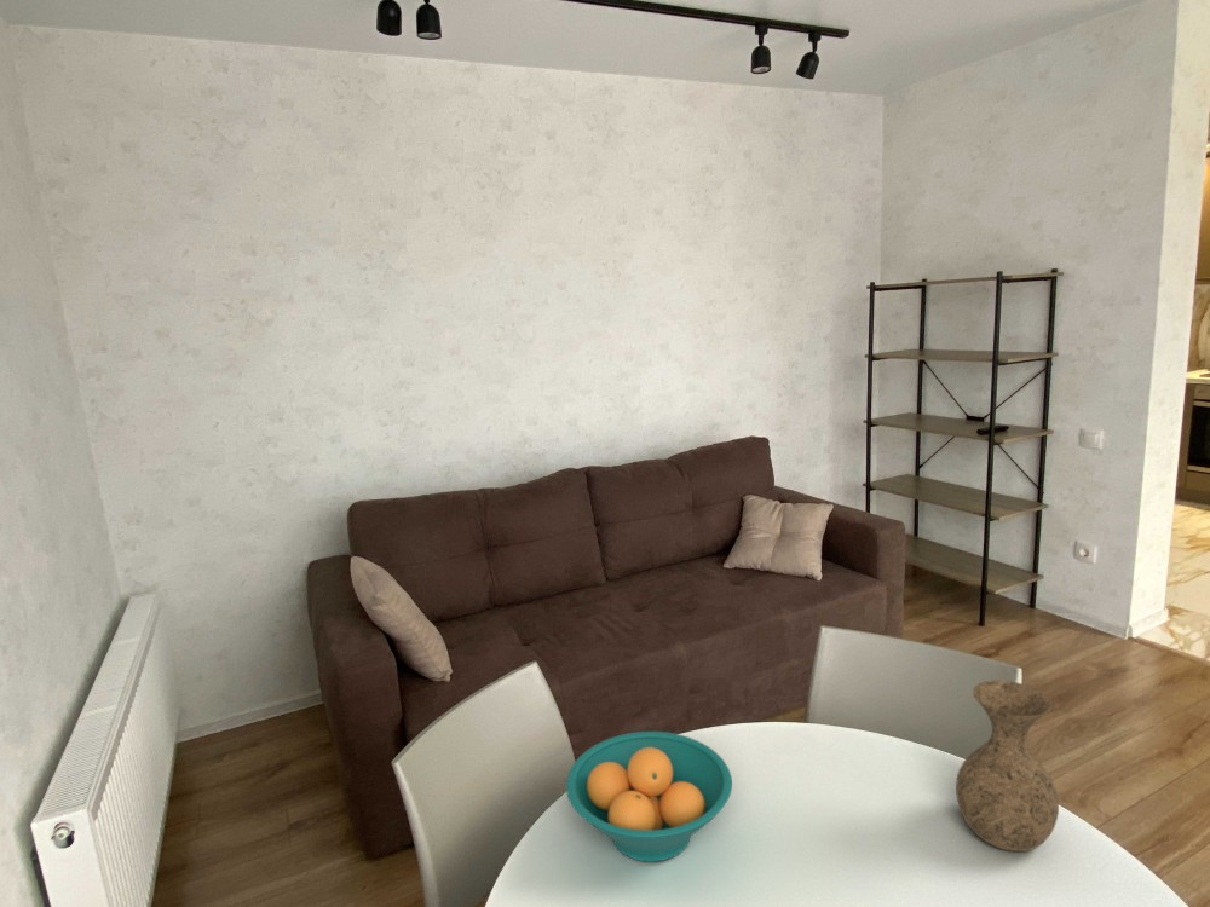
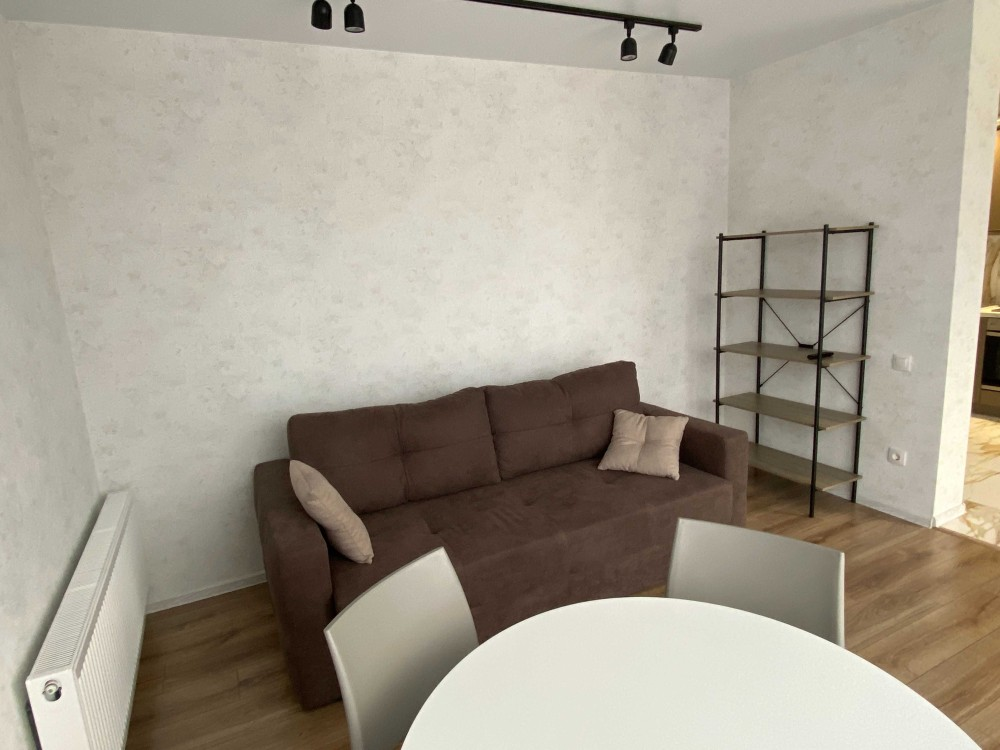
- vase (1007, 766)
- fruit bowl (649, 793)
